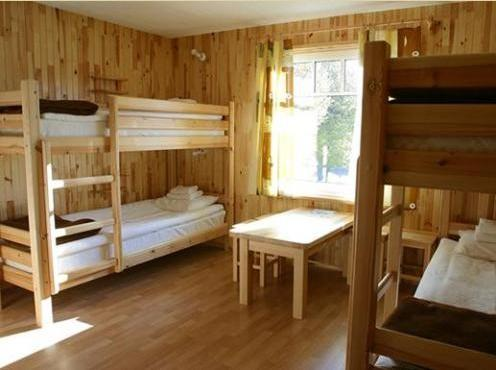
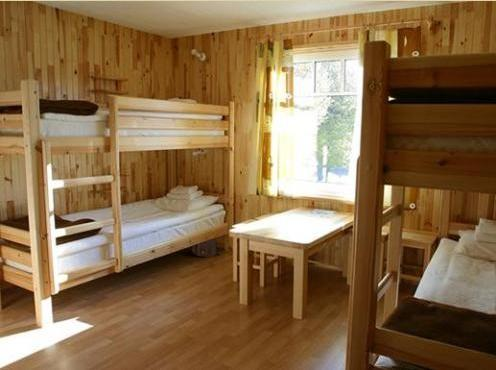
+ backpack (205, 241)
